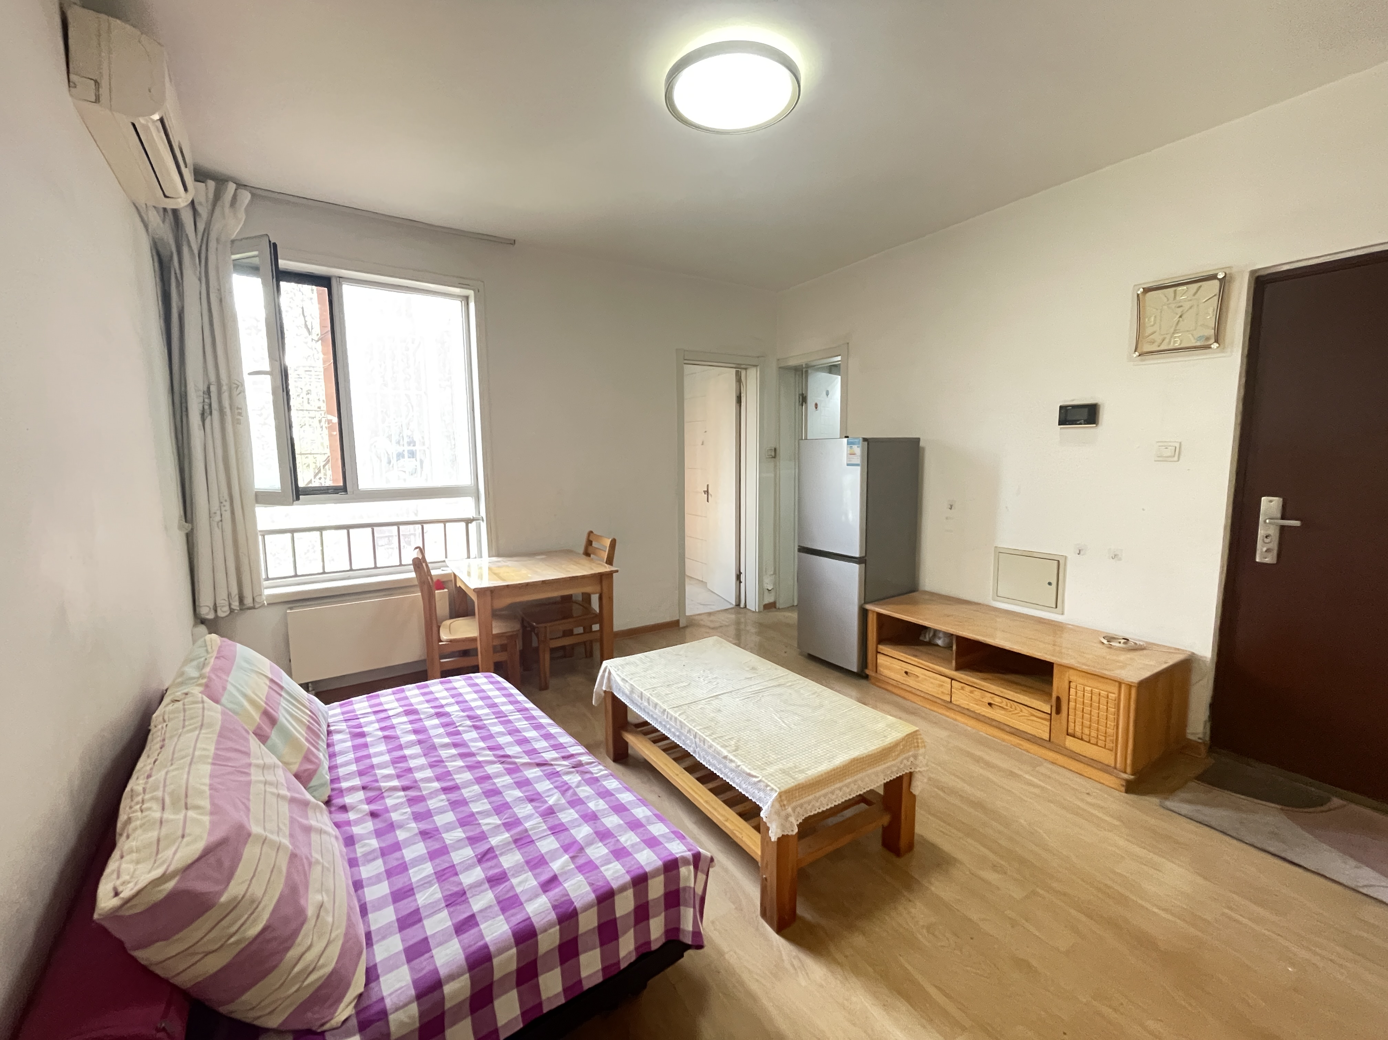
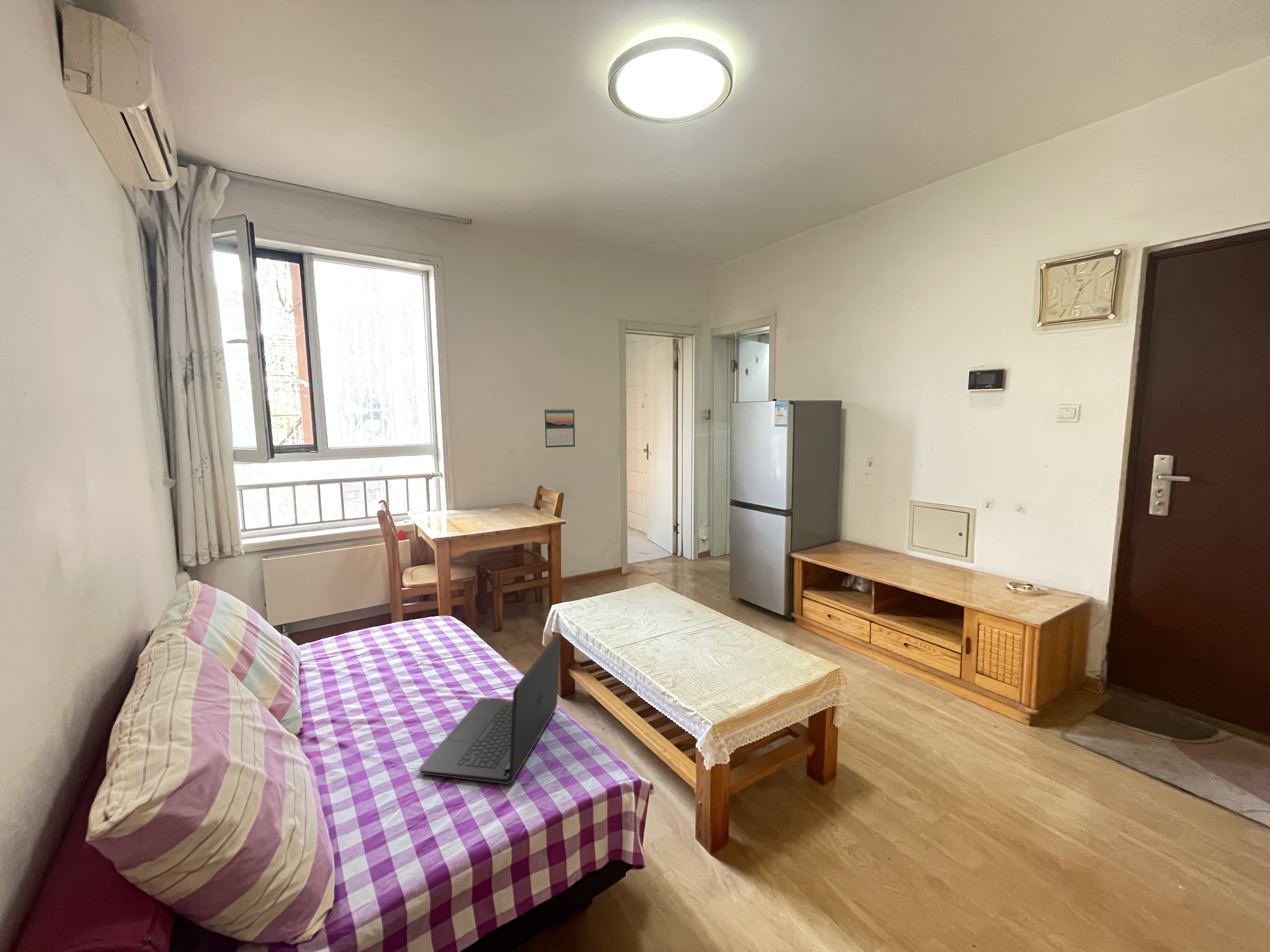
+ calendar (560, 428)
+ laptop (496, 700)
